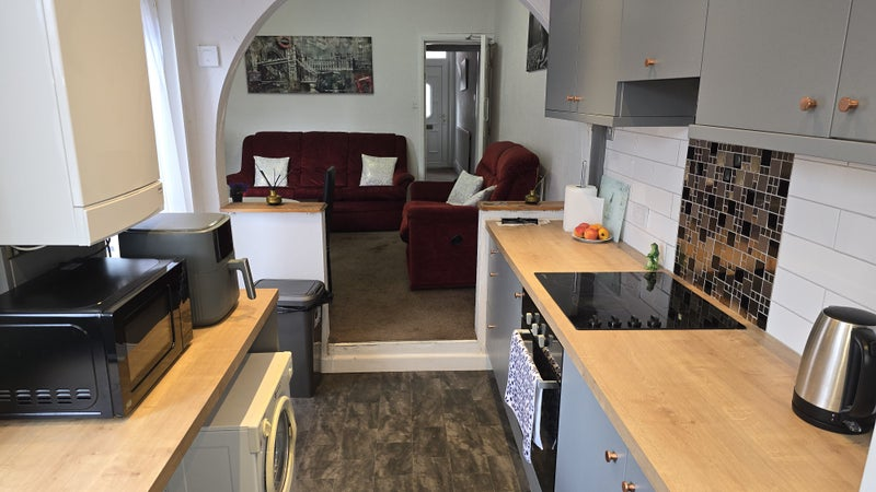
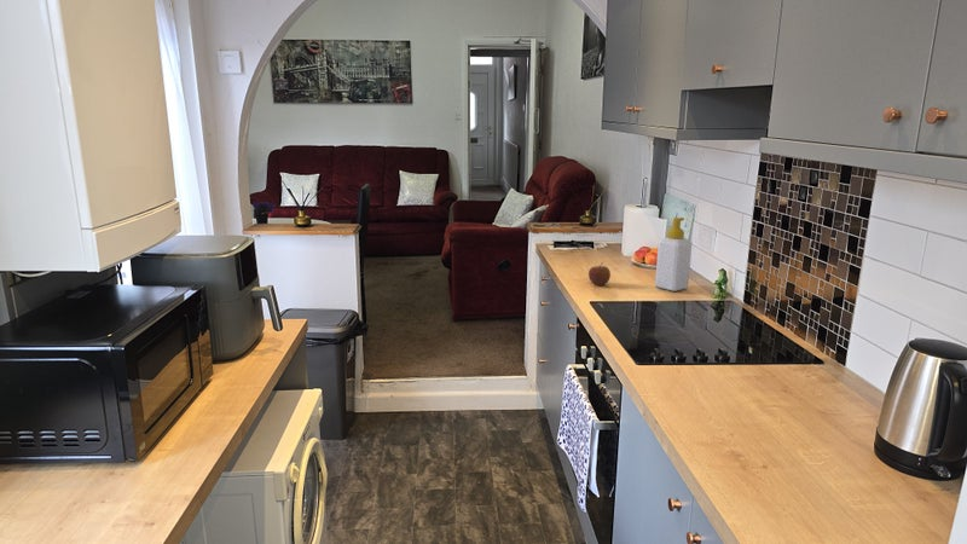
+ soap bottle (673, 253)
+ apple (598, 273)
